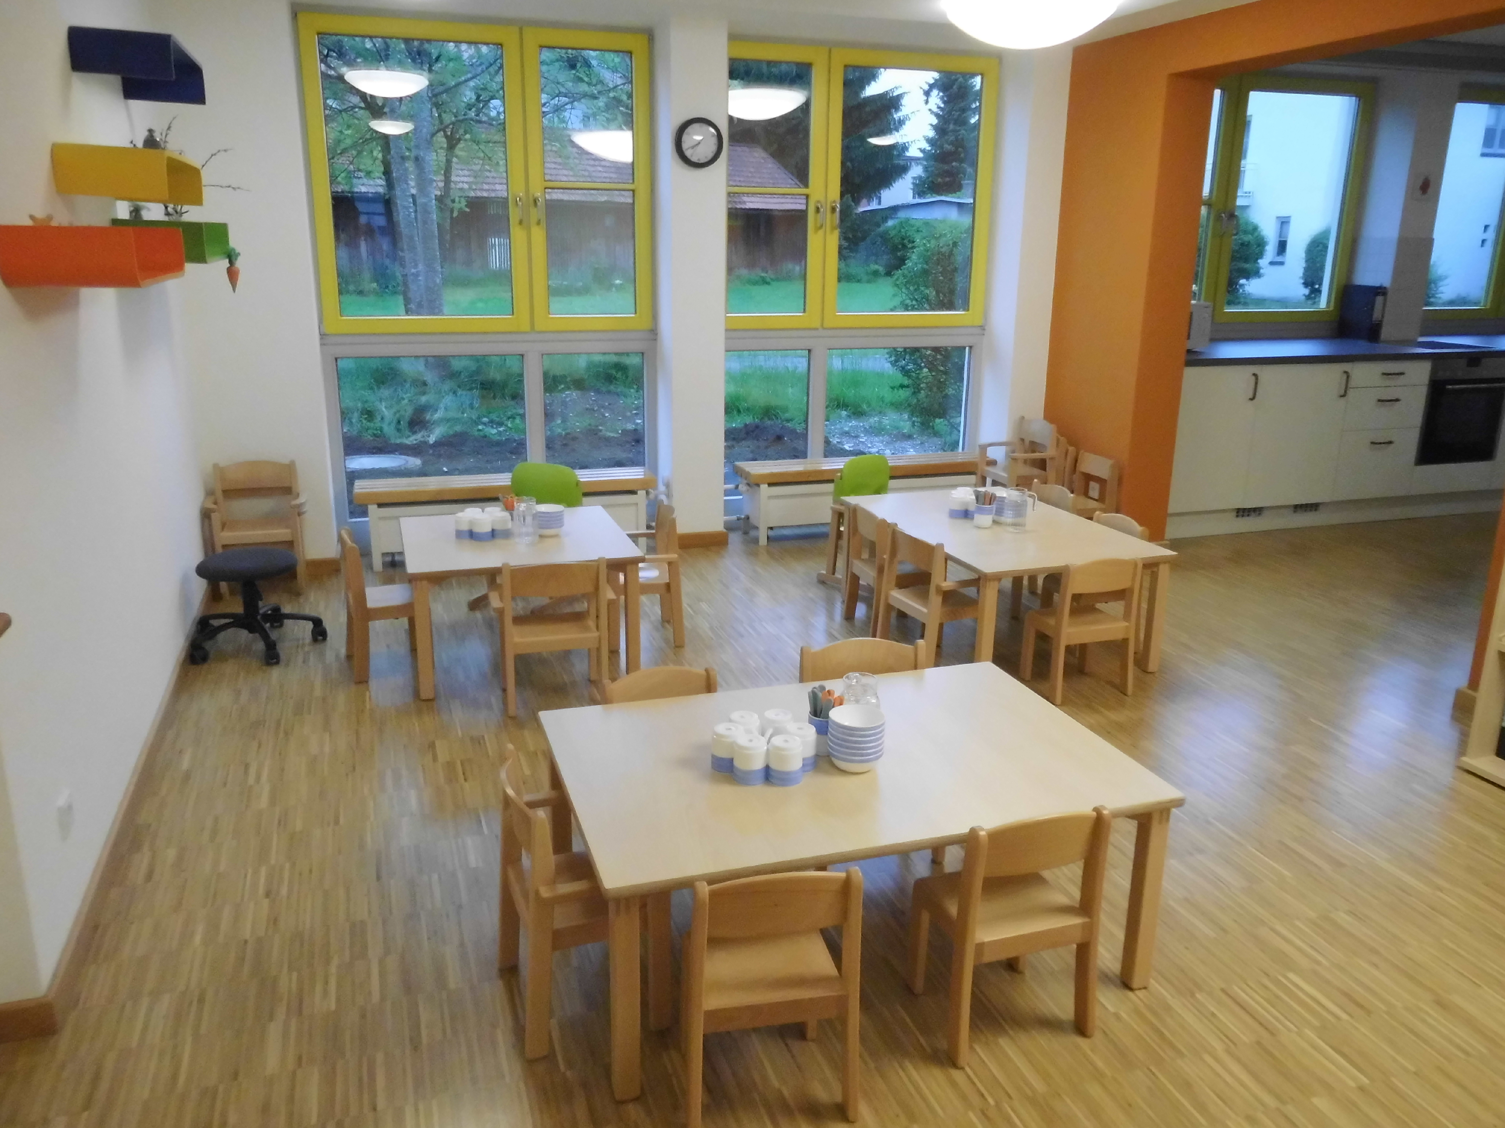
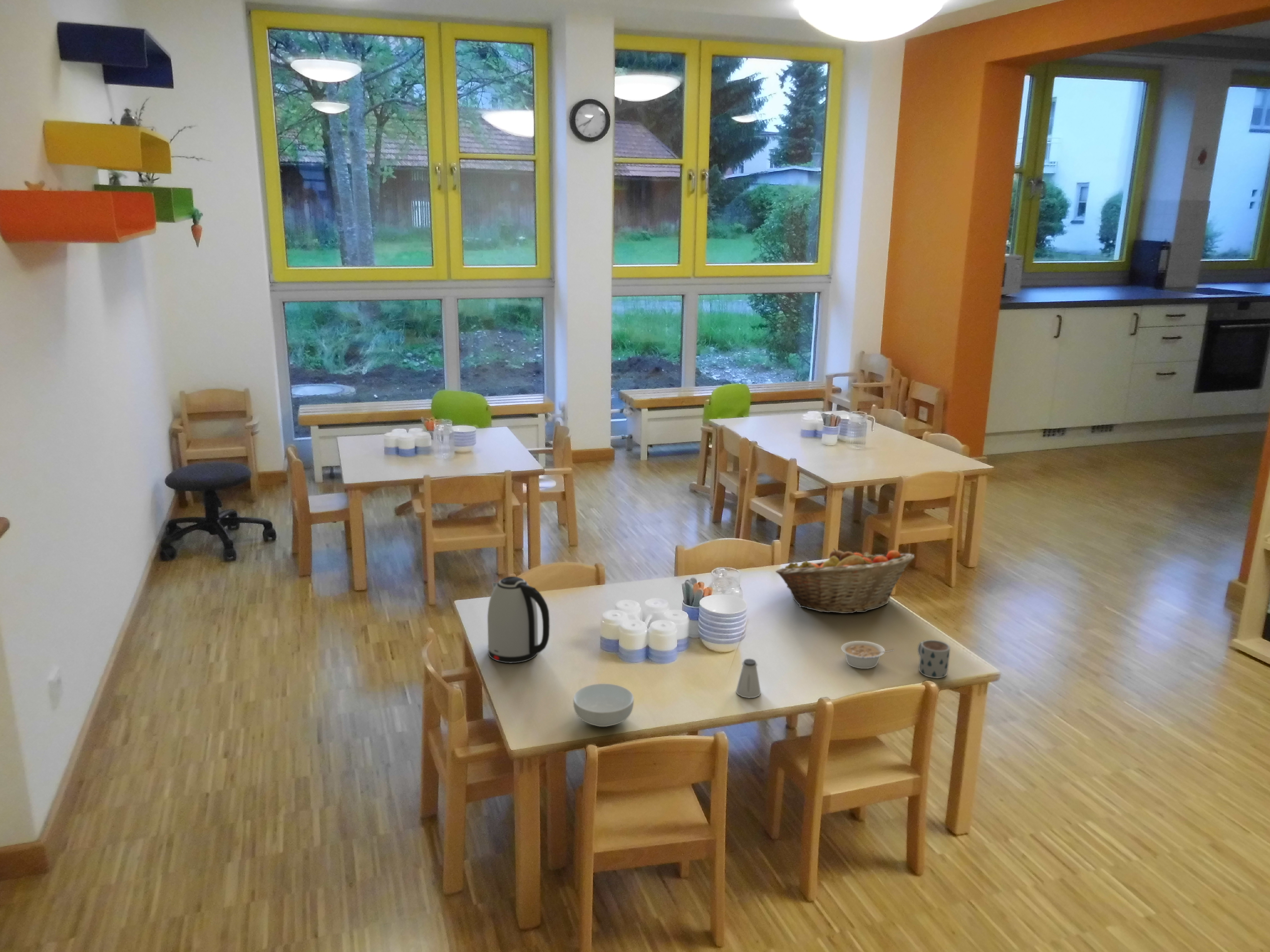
+ saltshaker (749, 677)
+ cereal bowl (603, 708)
+ legume (864, 654)
+ fruit basket (845, 574)
+ mug (930, 657)
+ kettle (520, 618)
